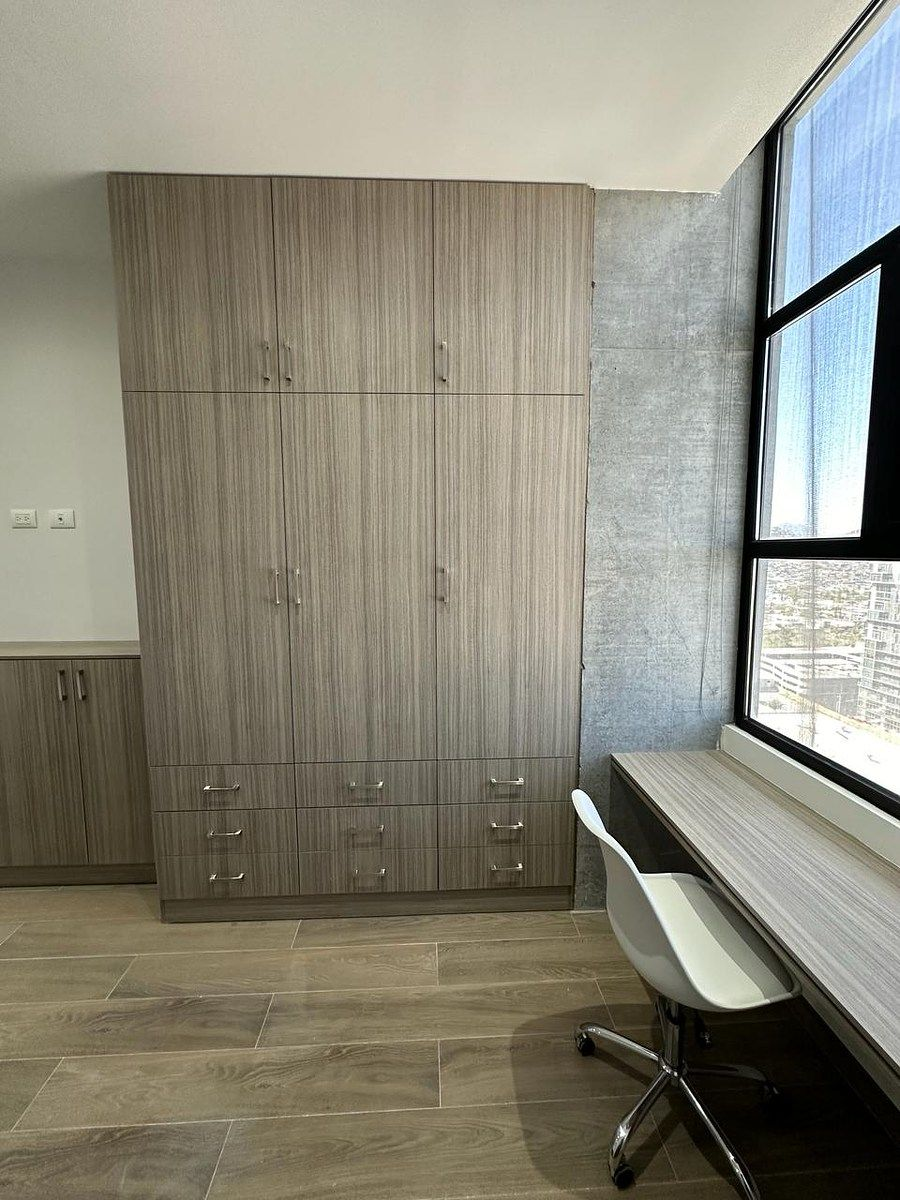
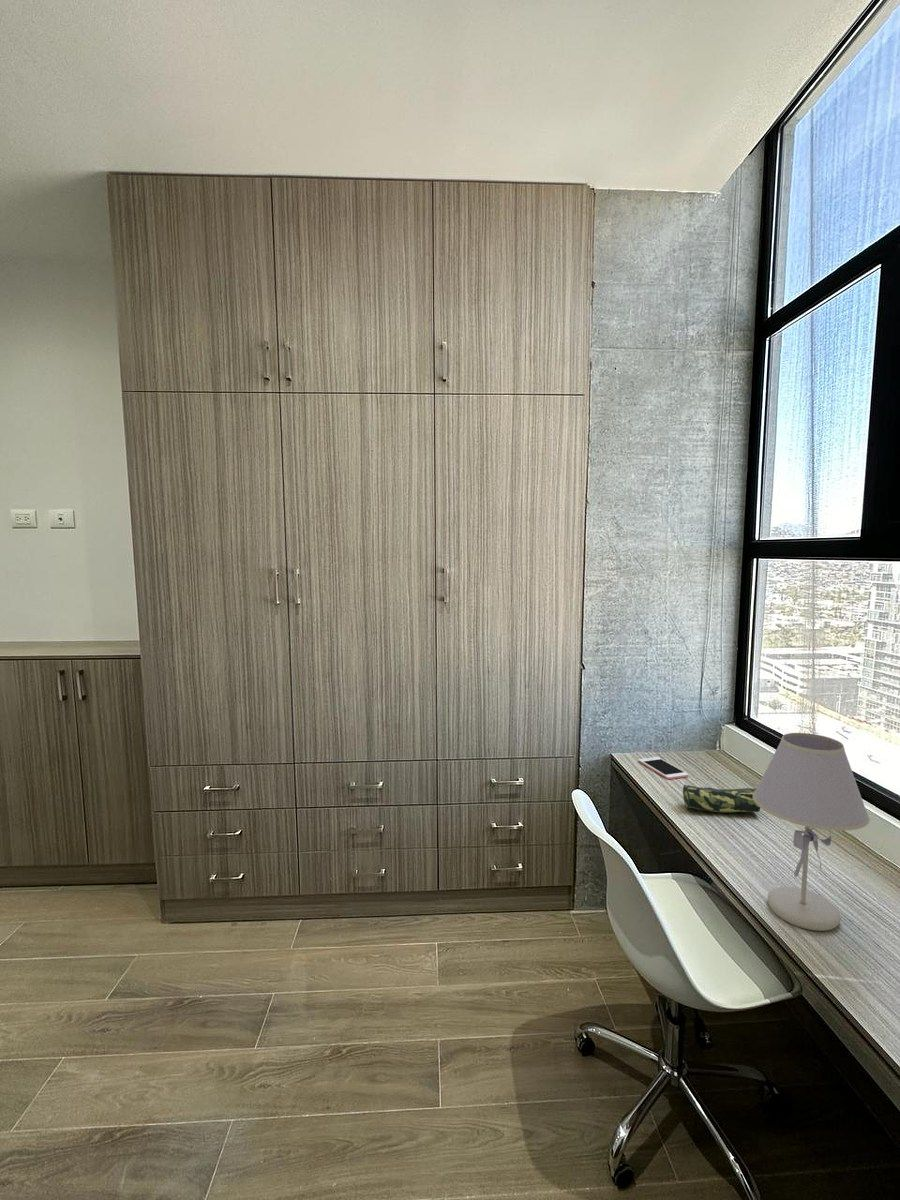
+ cell phone (662, 767)
+ pencil case (719, 798)
+ table lamp (807, 828)
